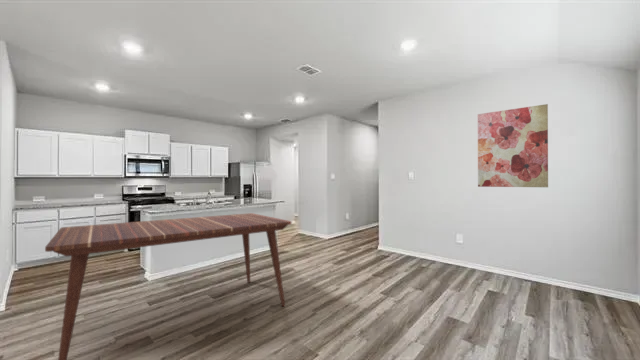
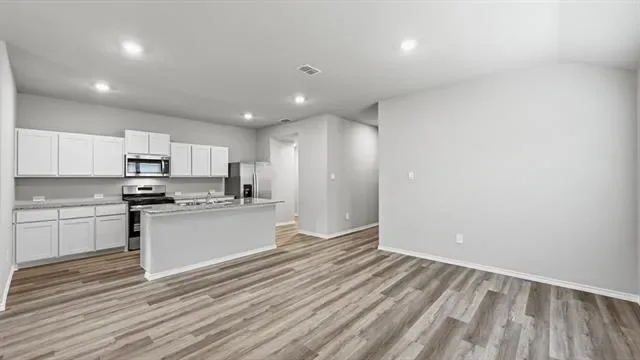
- wall art (510, 148)
- dining table (178, 242)
